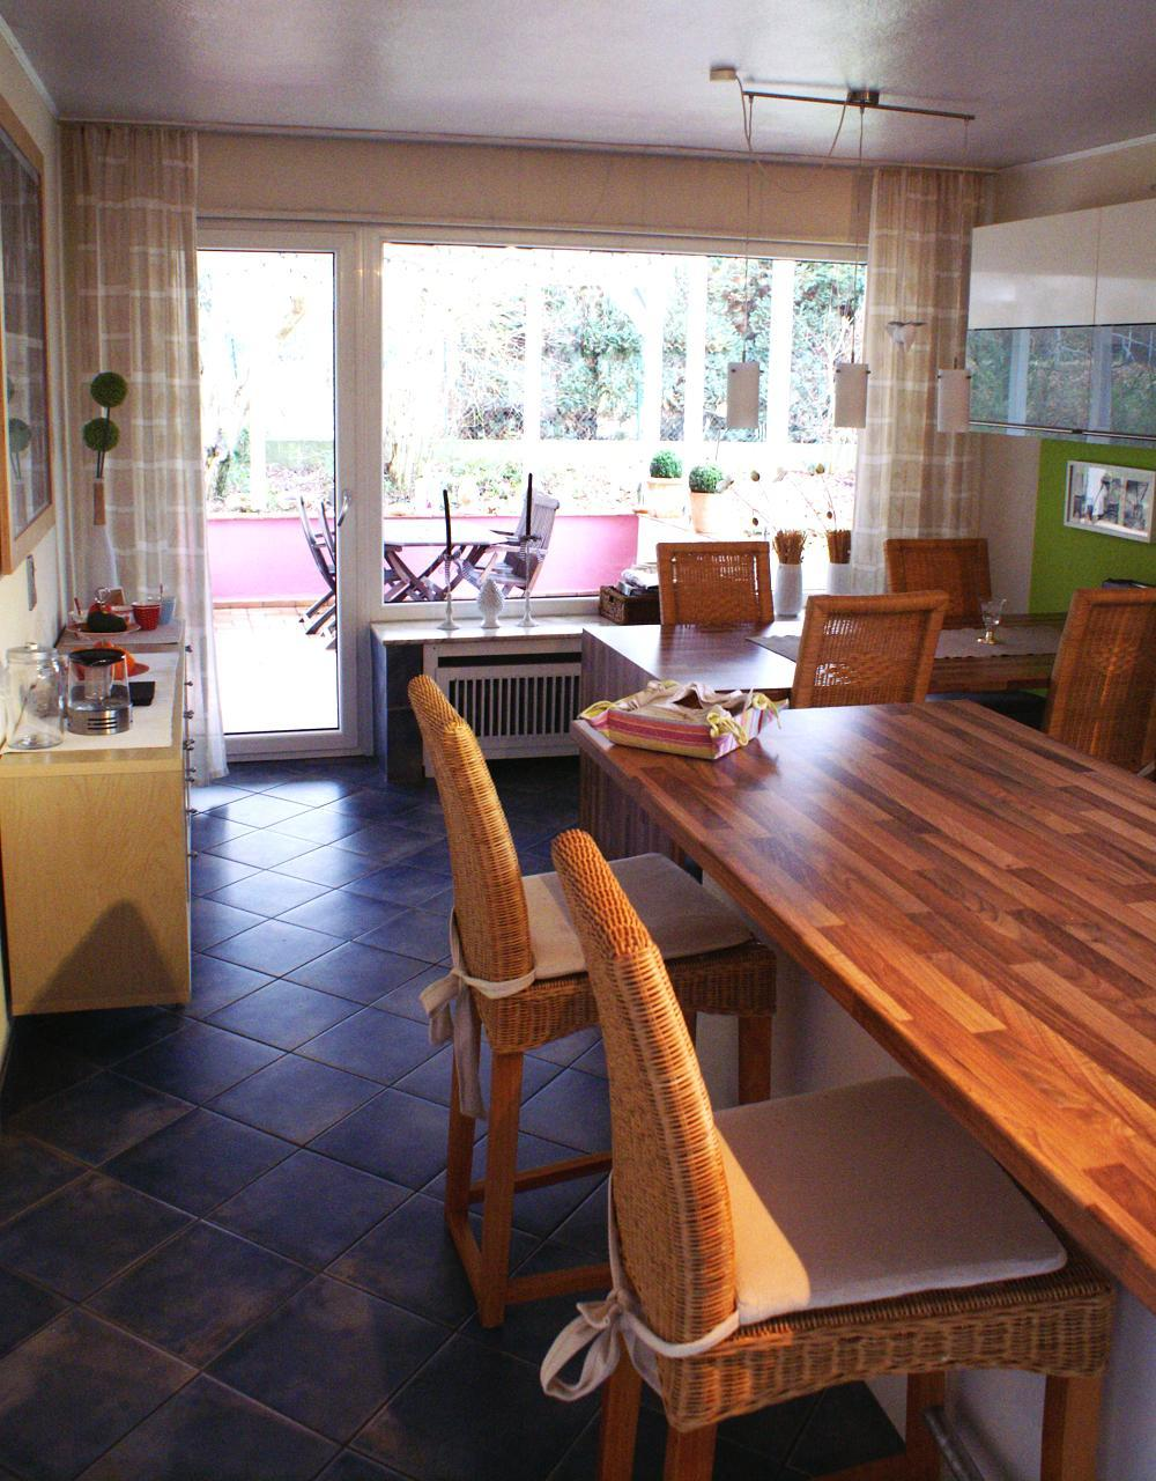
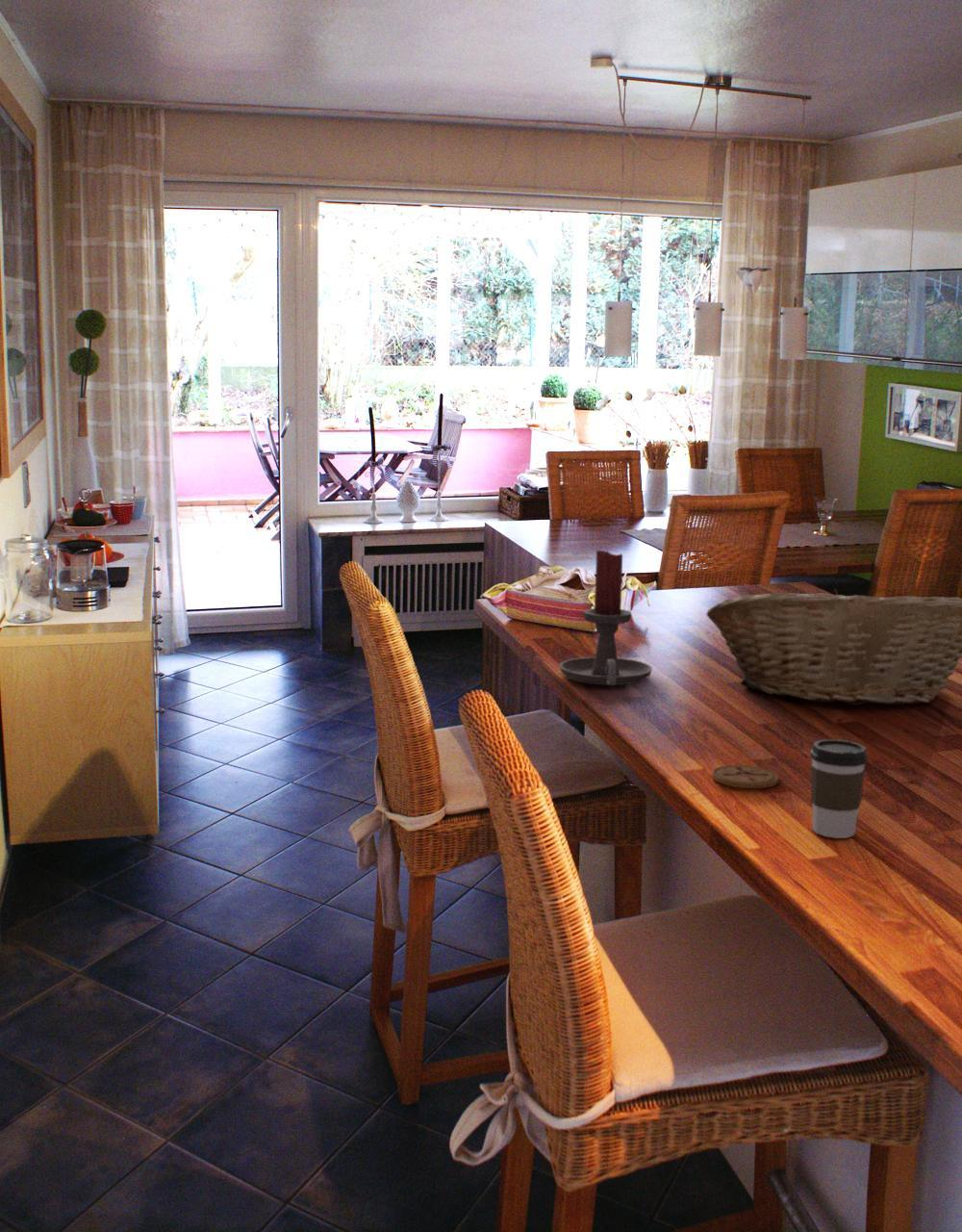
+ candle holder (608, 616)
+ coaster (745, 776)
+ coffee cup (836, 788)
+ fruit basket (843, 635)
